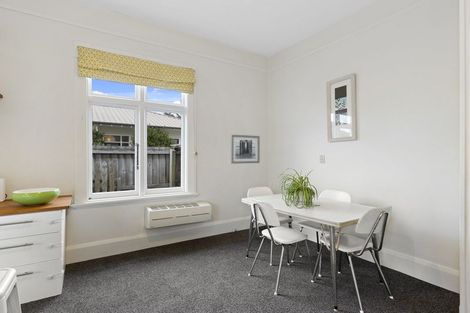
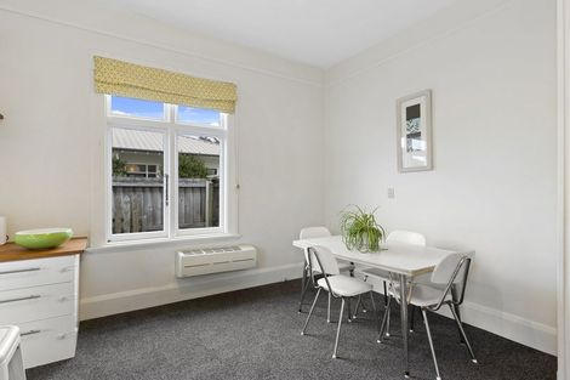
- wall art (245, 149)
